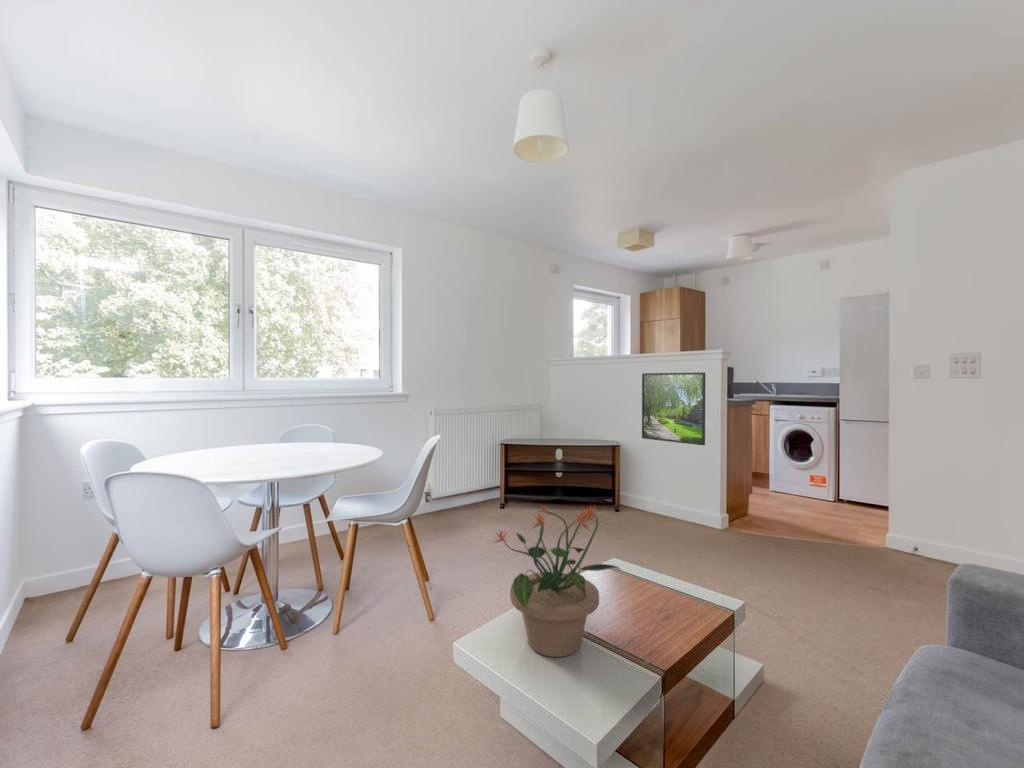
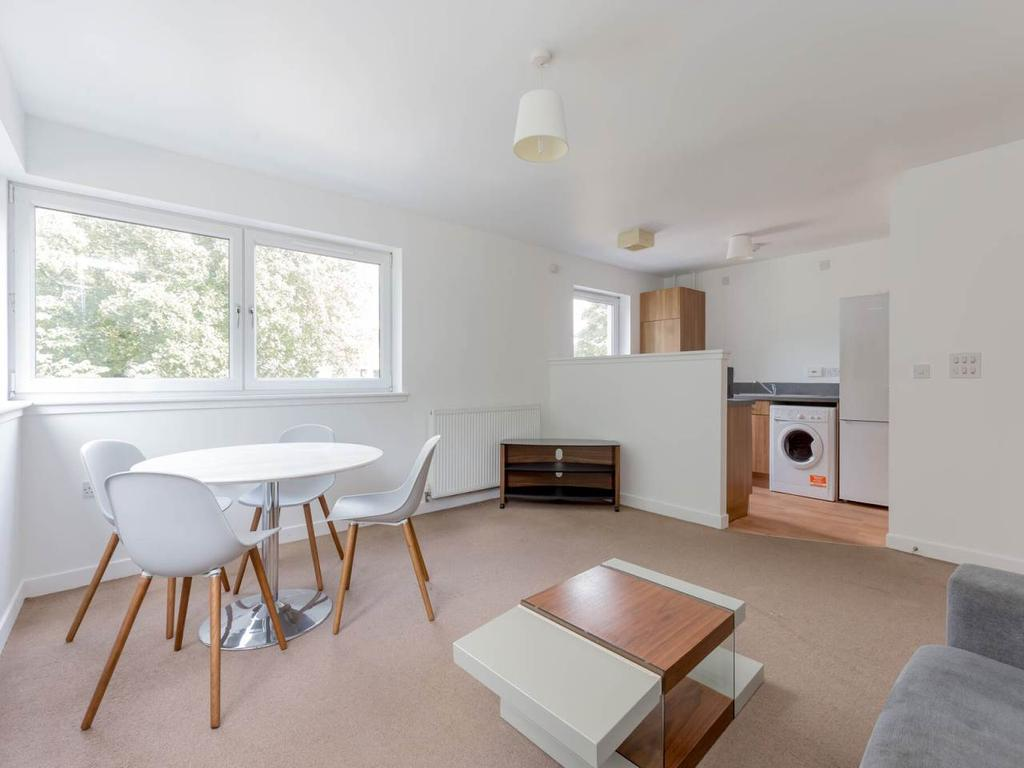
- potted plant (560, 573)
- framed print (671, 407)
